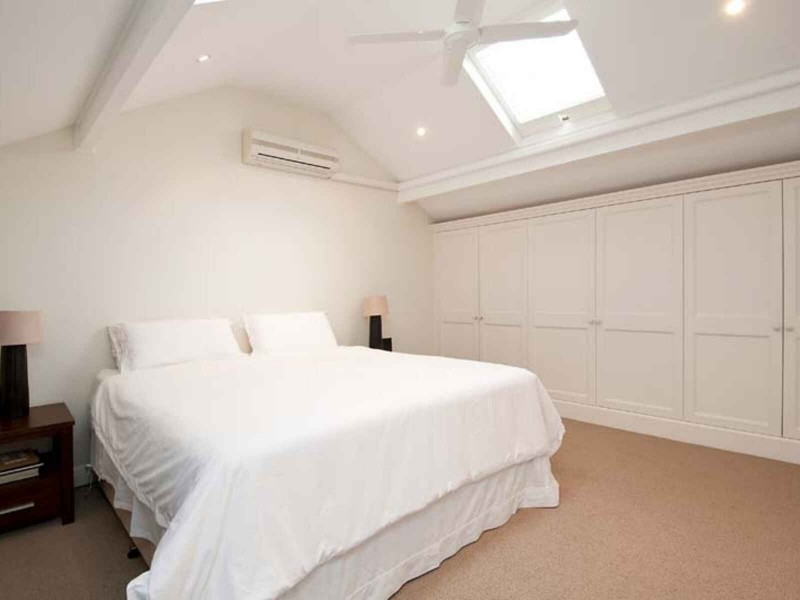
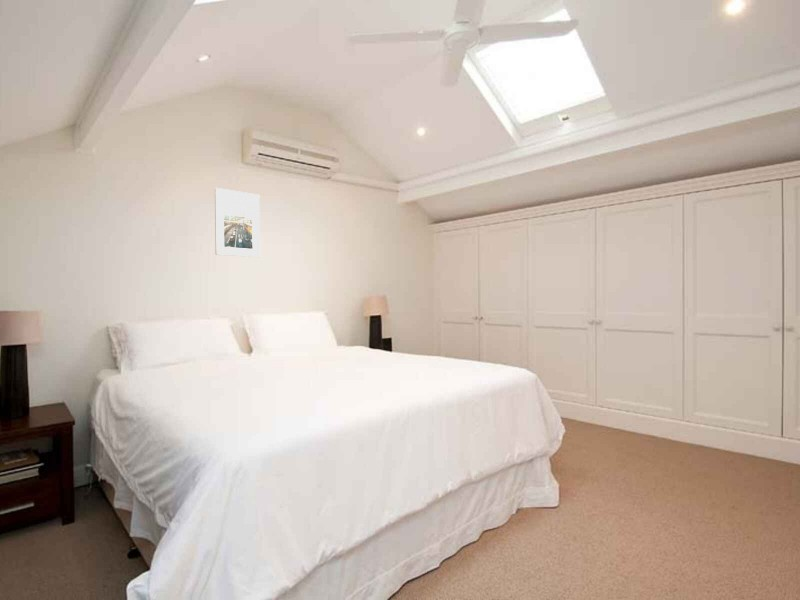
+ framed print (238, 223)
